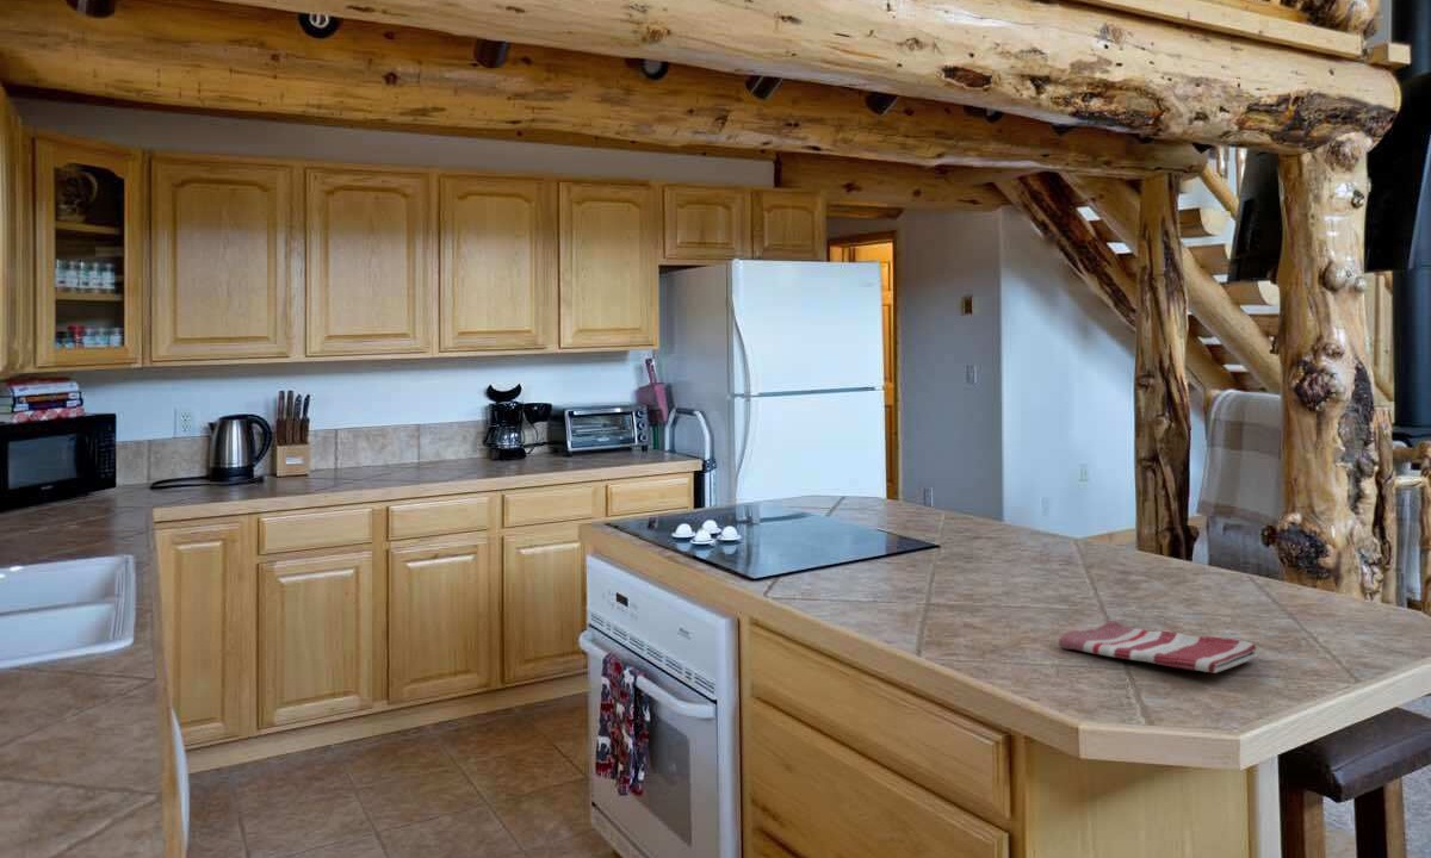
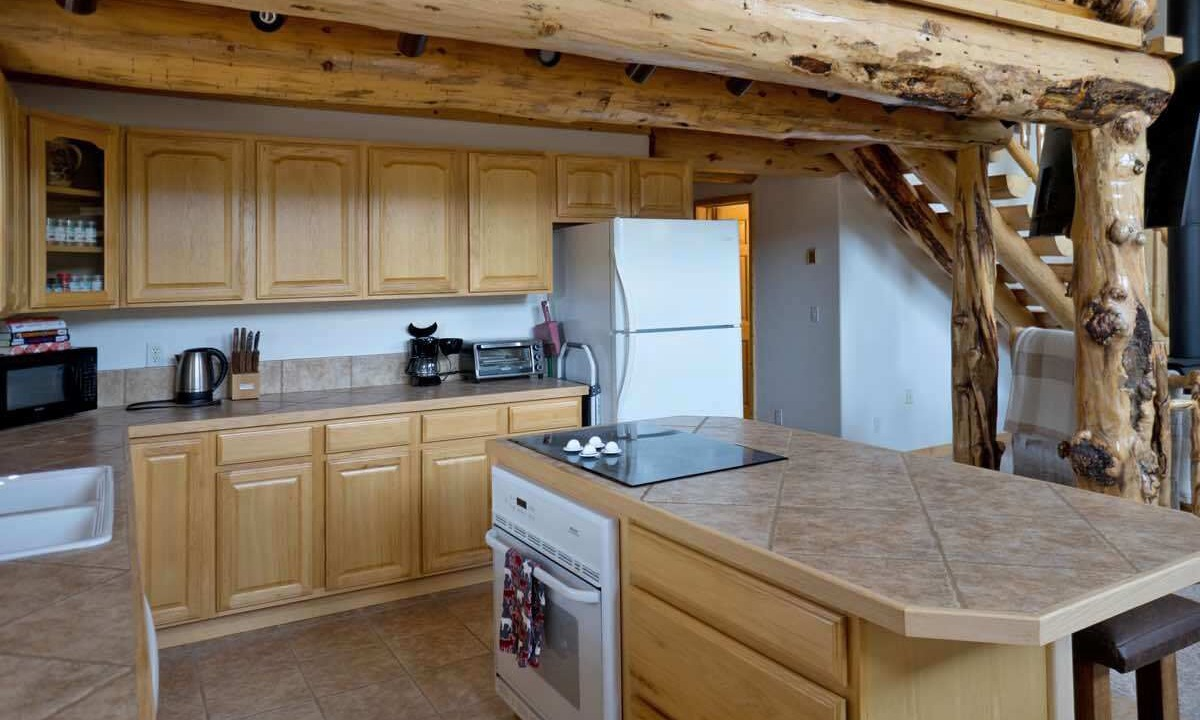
- dish towel (1156, 645)
